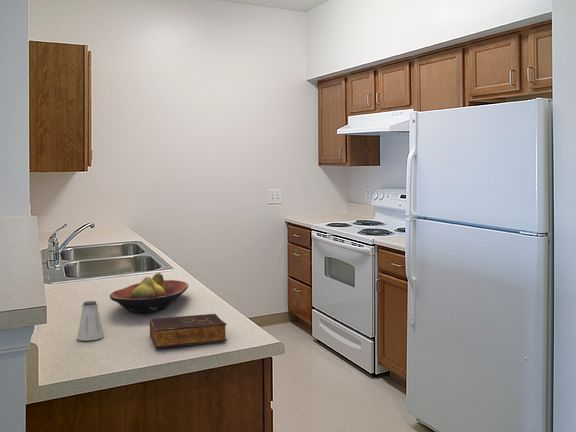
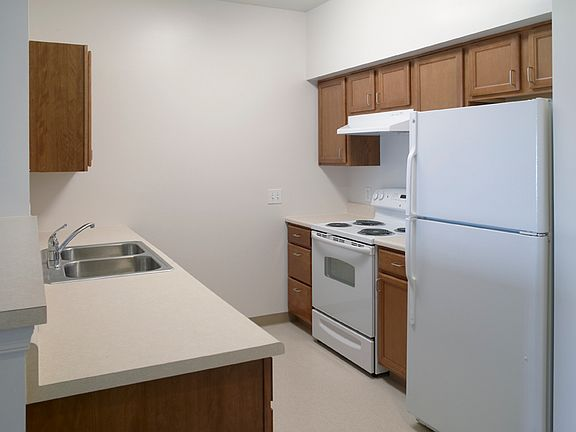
- fruit bowl (151, 290)
- saltshaker (90, 319)
- book (187, 329)
